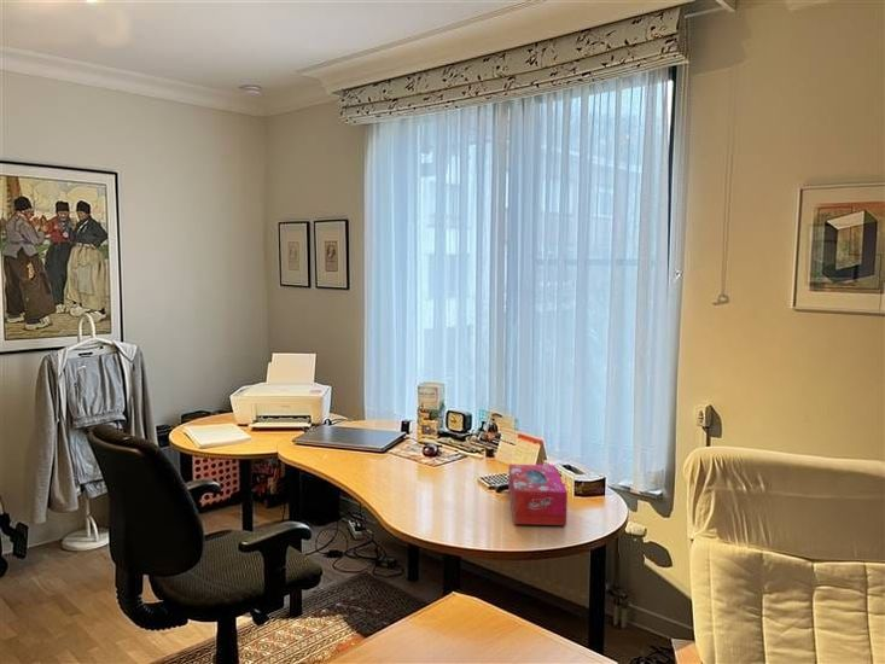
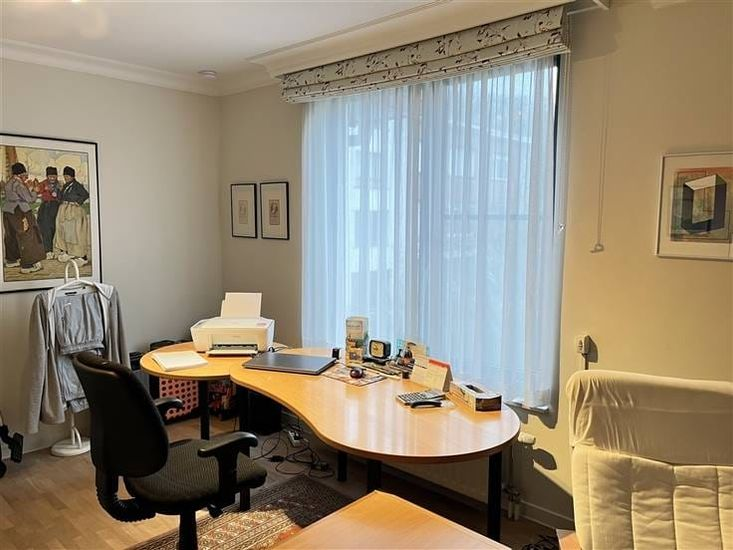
- tissue box (535, 493)
